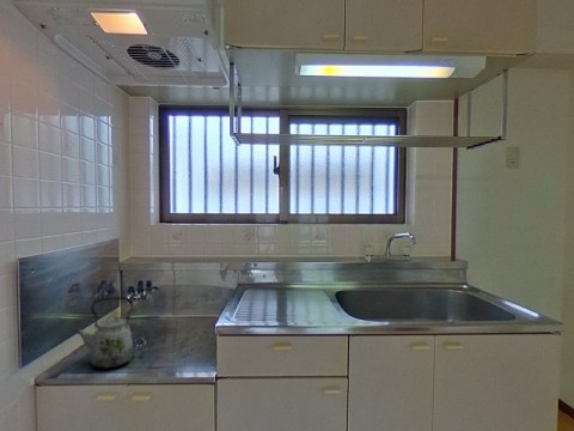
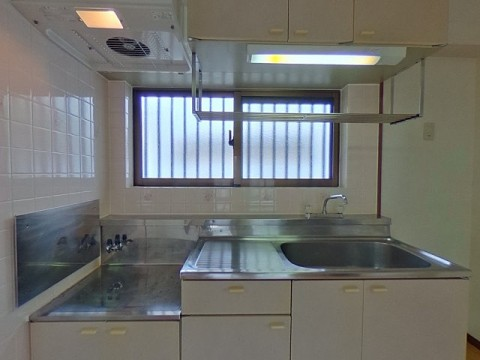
- kettle (104, 330)
